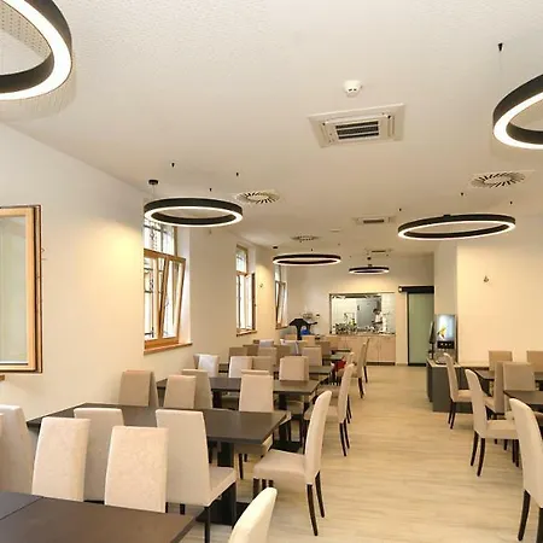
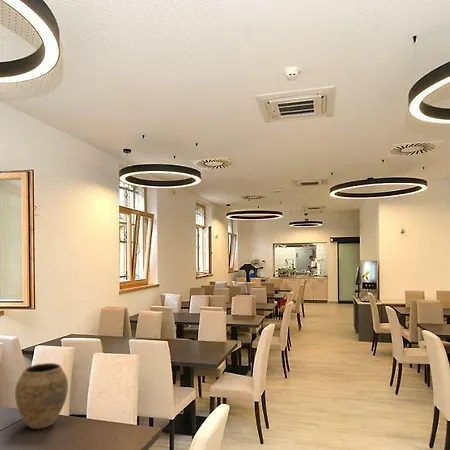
+ vase (42, 395)
